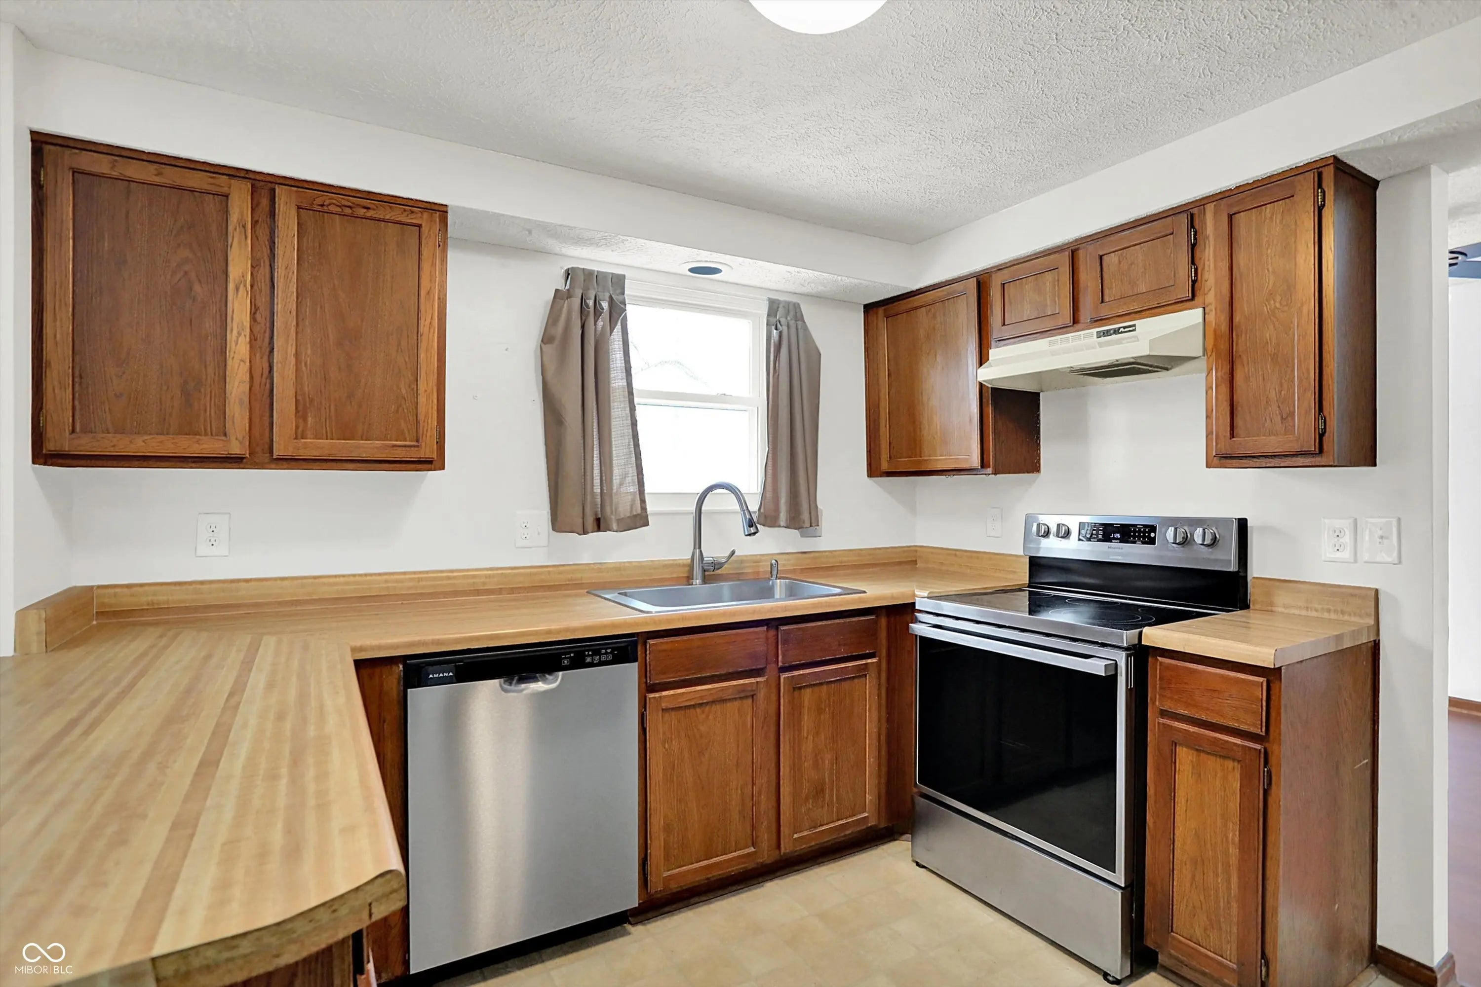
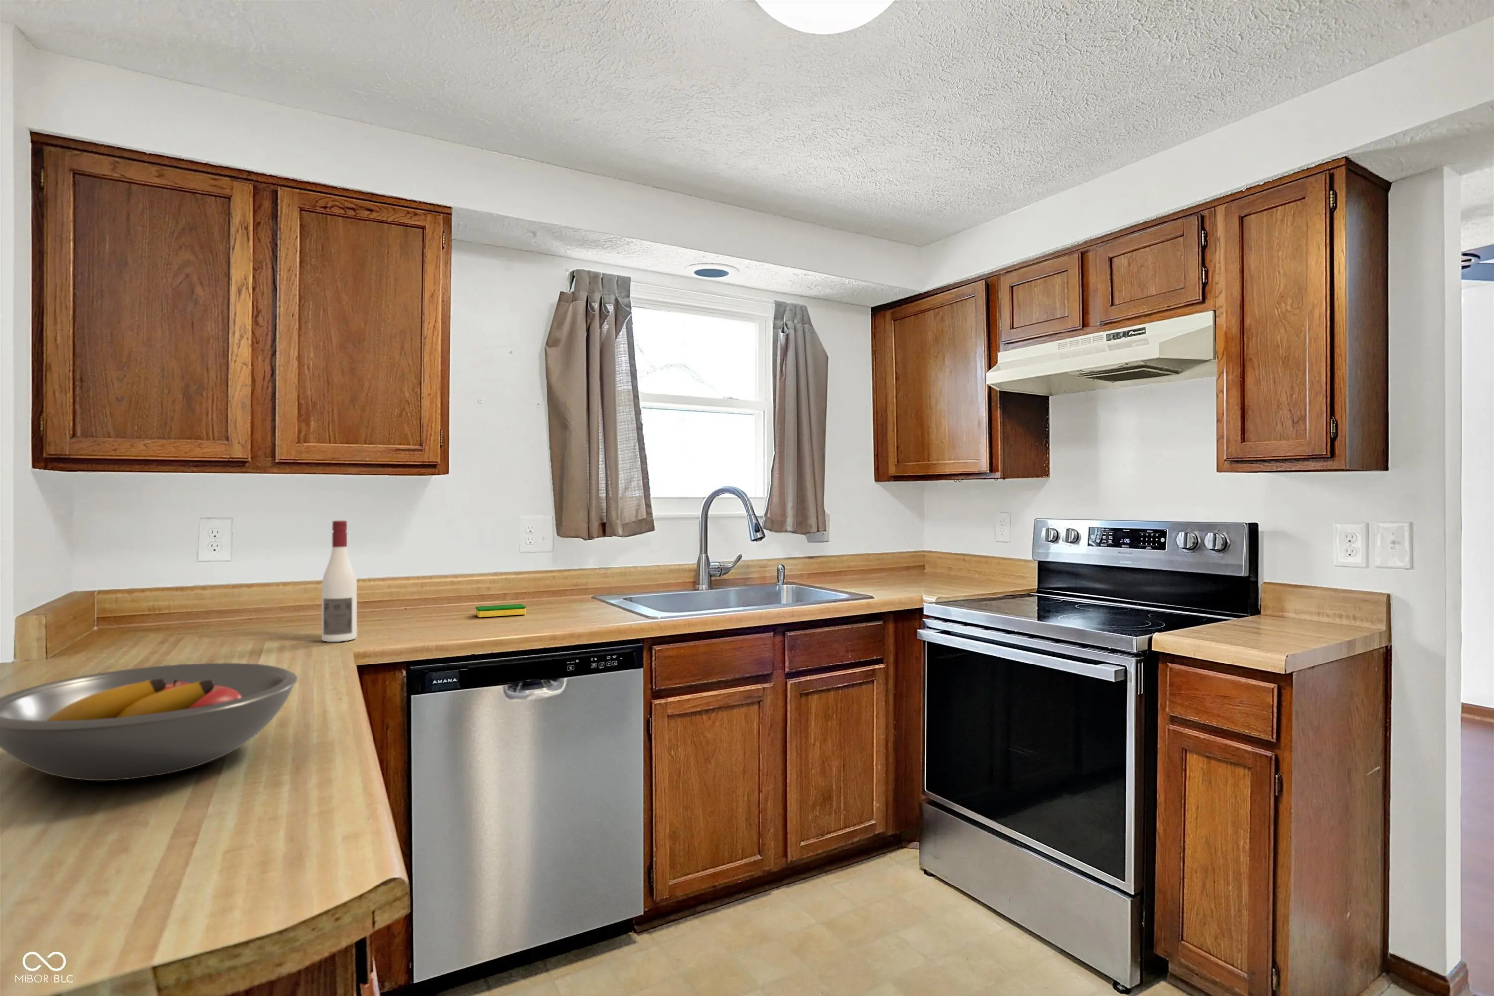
+ dish sponge (500, 610)
+ fruit bowl (151, 716)
+ alcohol (339, 580)
